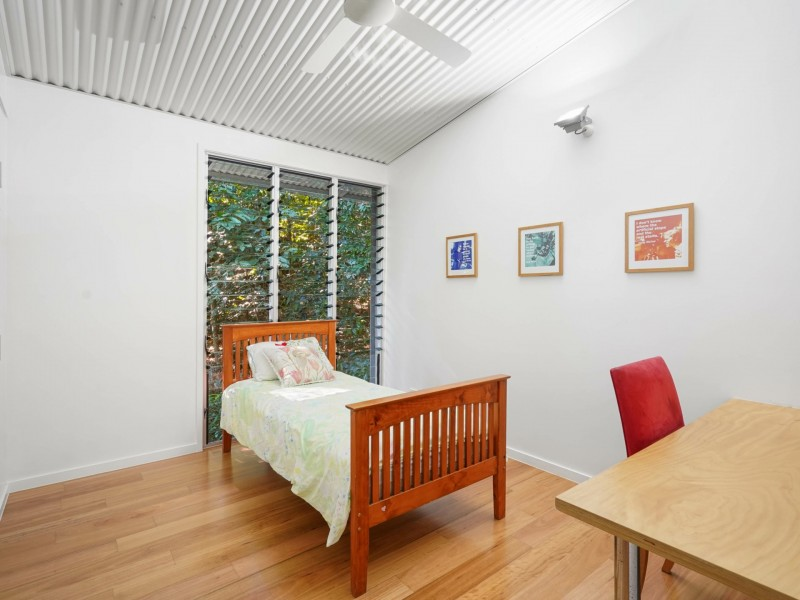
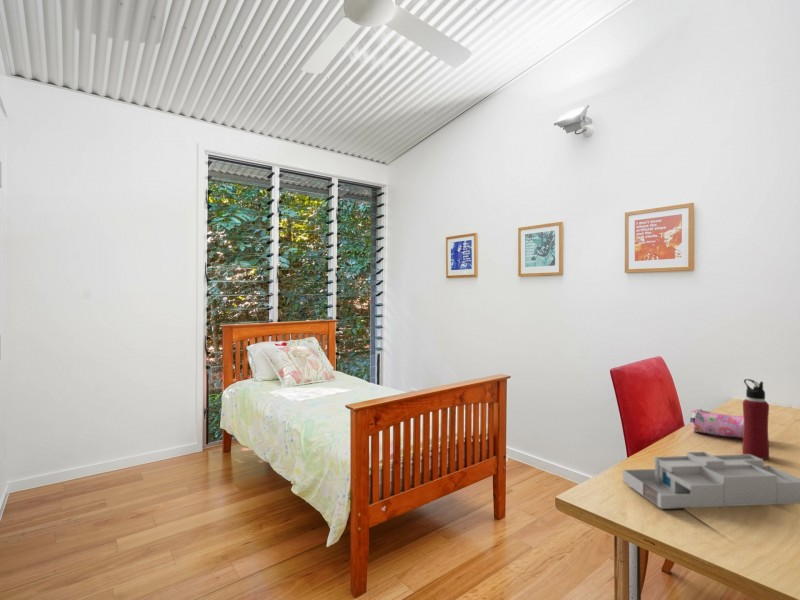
+ water bottle (755, 418)
+ pencil case (724, 424)
+ desk organizer (719, 476)
